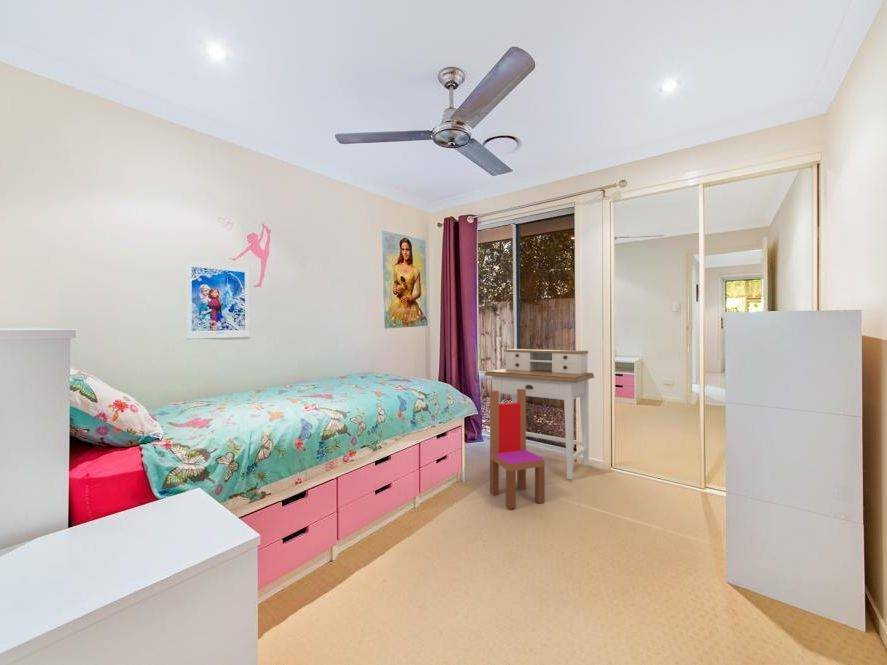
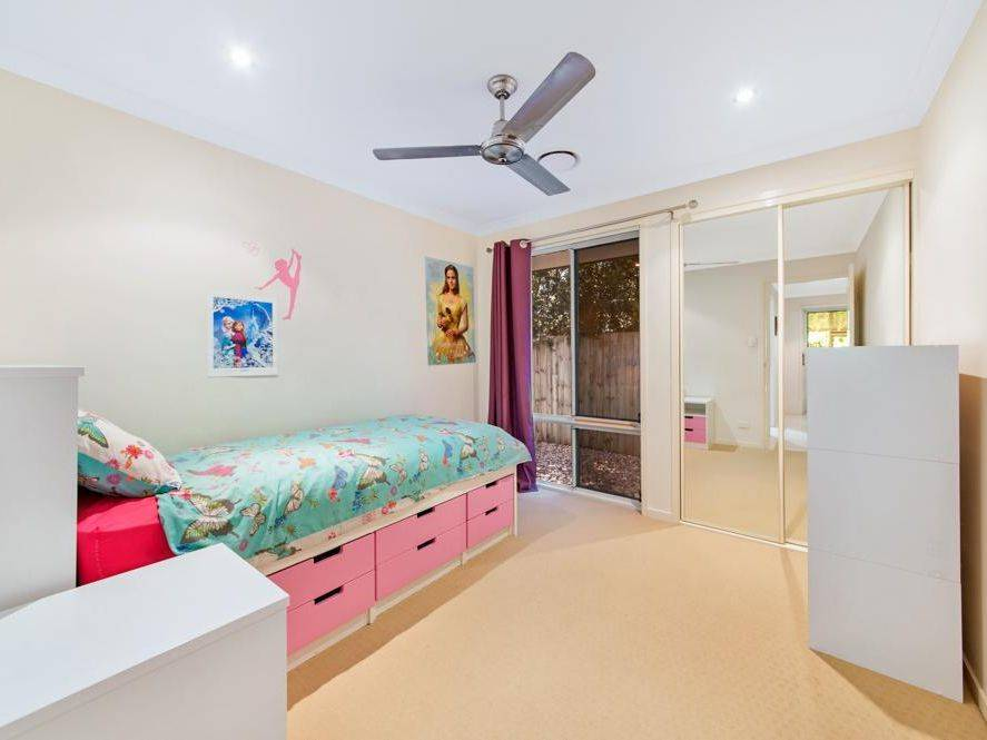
- desk (541, 397)
- chair (516, 444)
